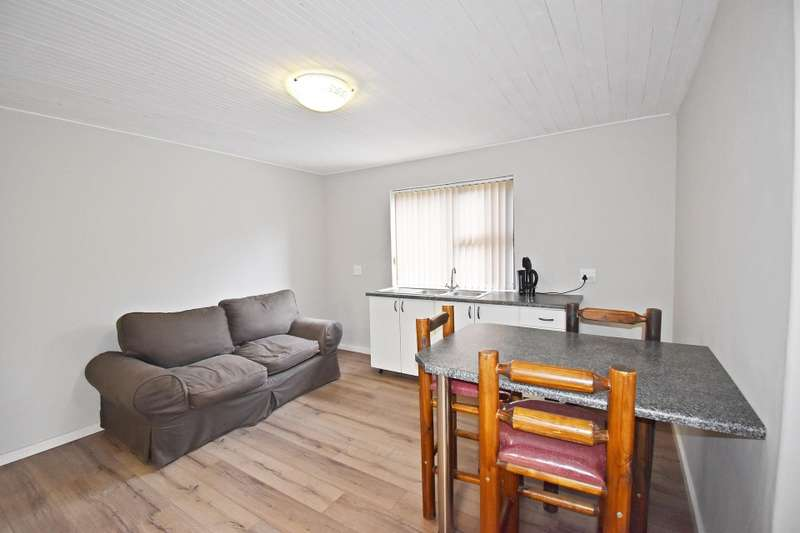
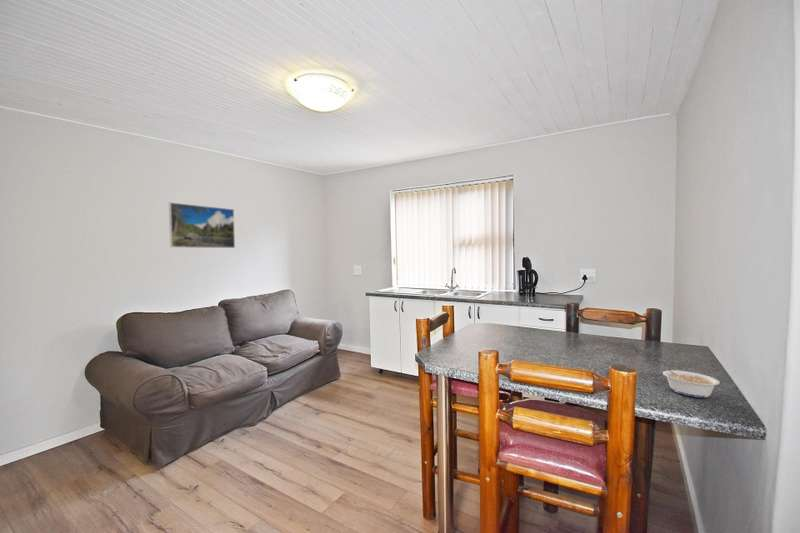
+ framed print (204, 227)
+ legume (687, 382)
